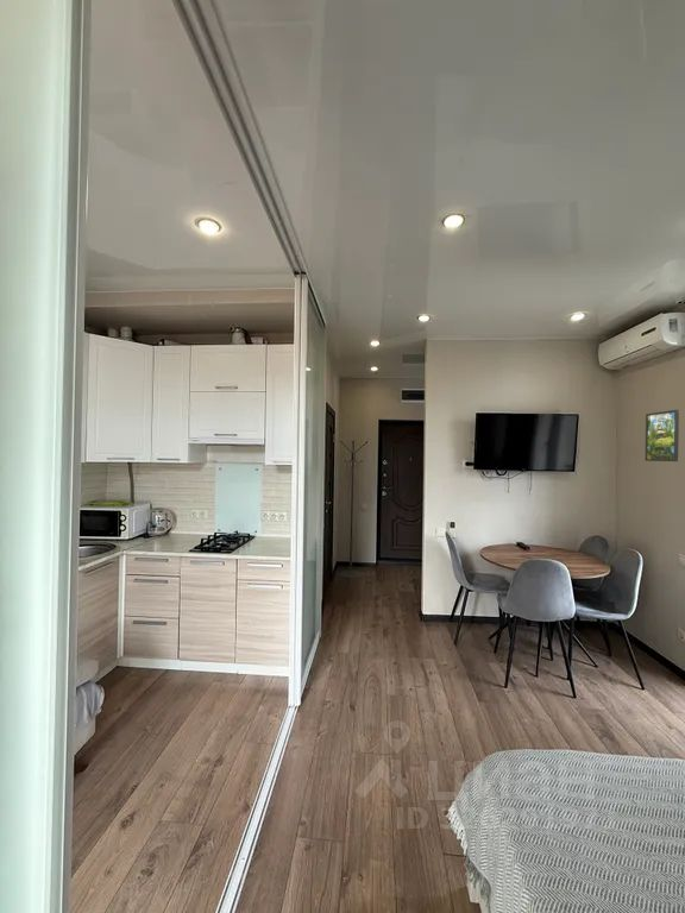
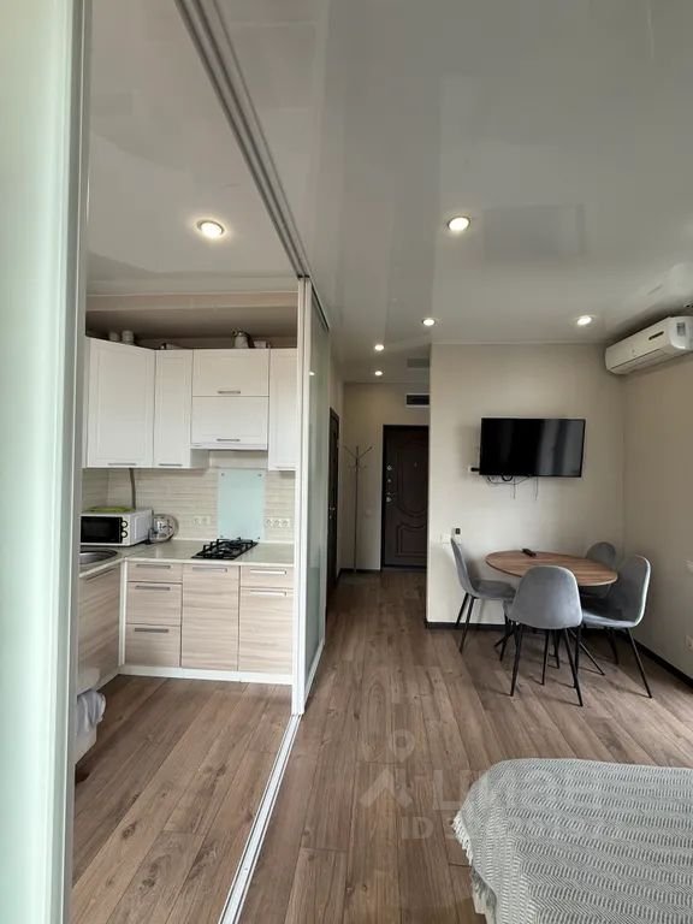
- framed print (660, 436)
